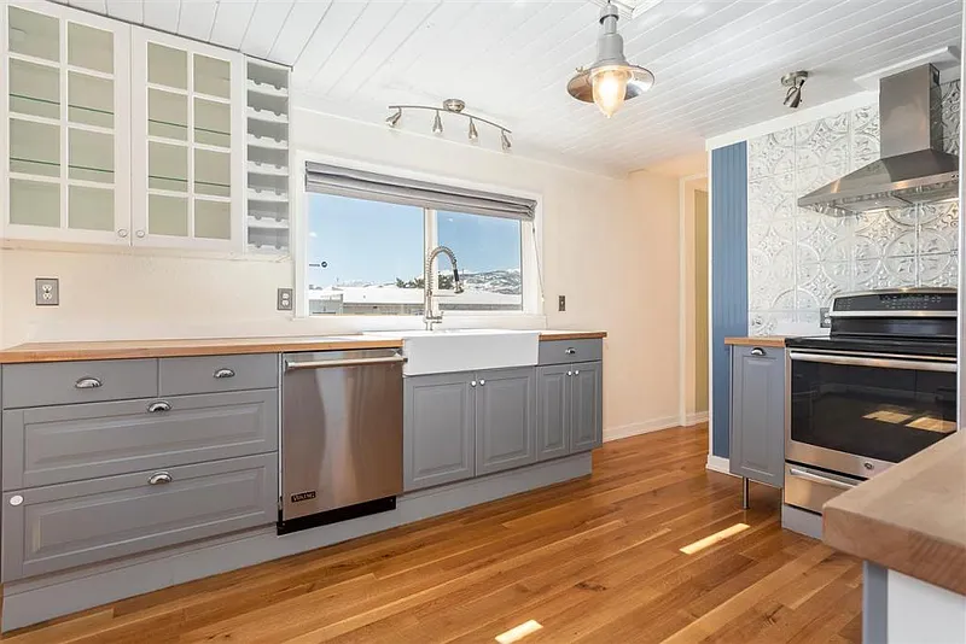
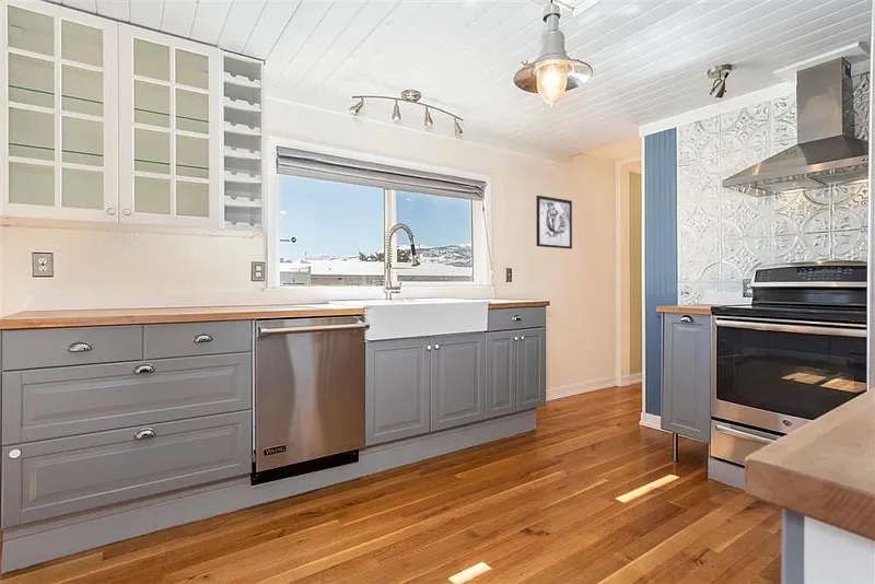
+ wall art (555, 222)
